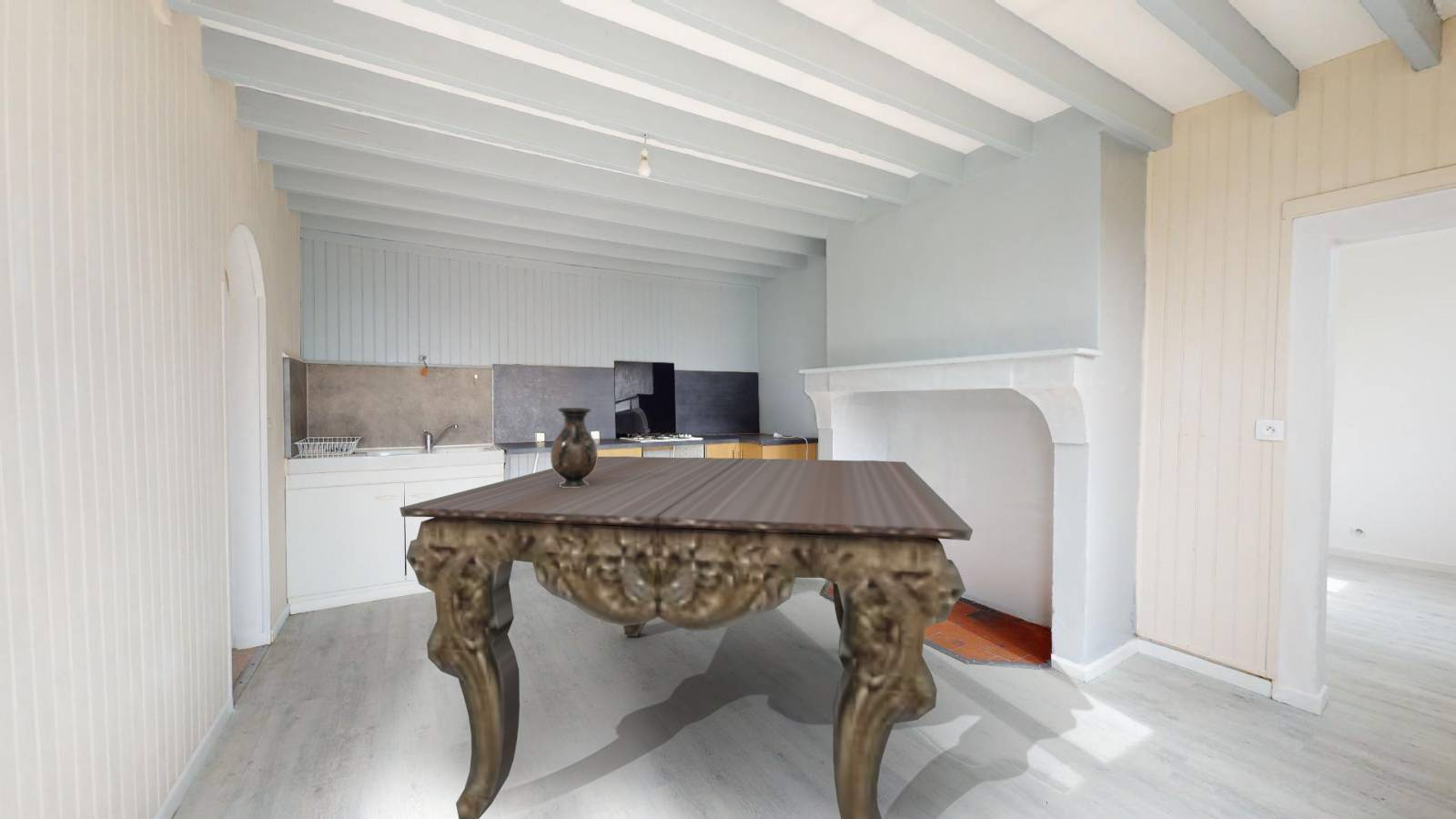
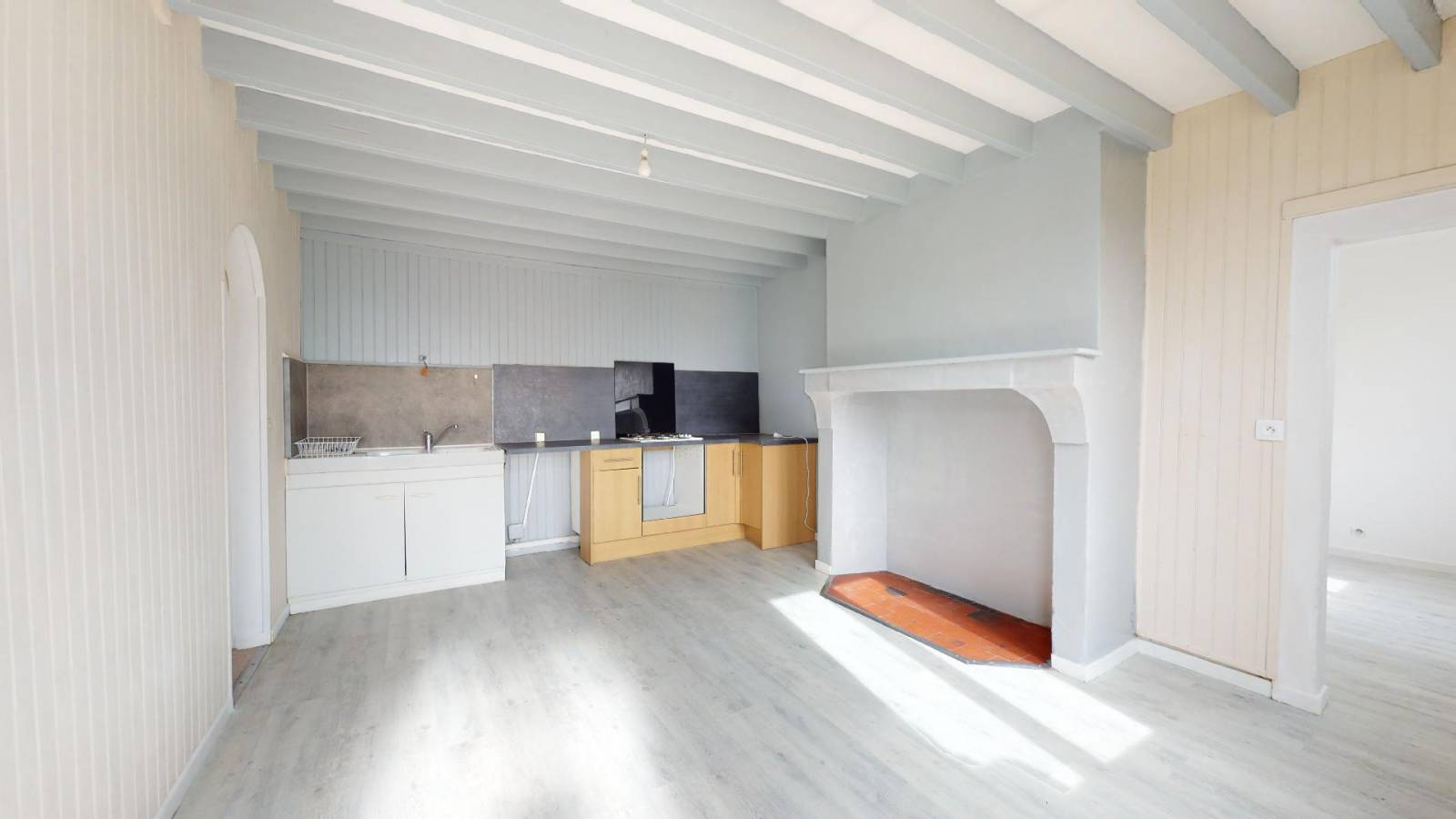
- dining table (713, 597)
- vase (573, 446)
